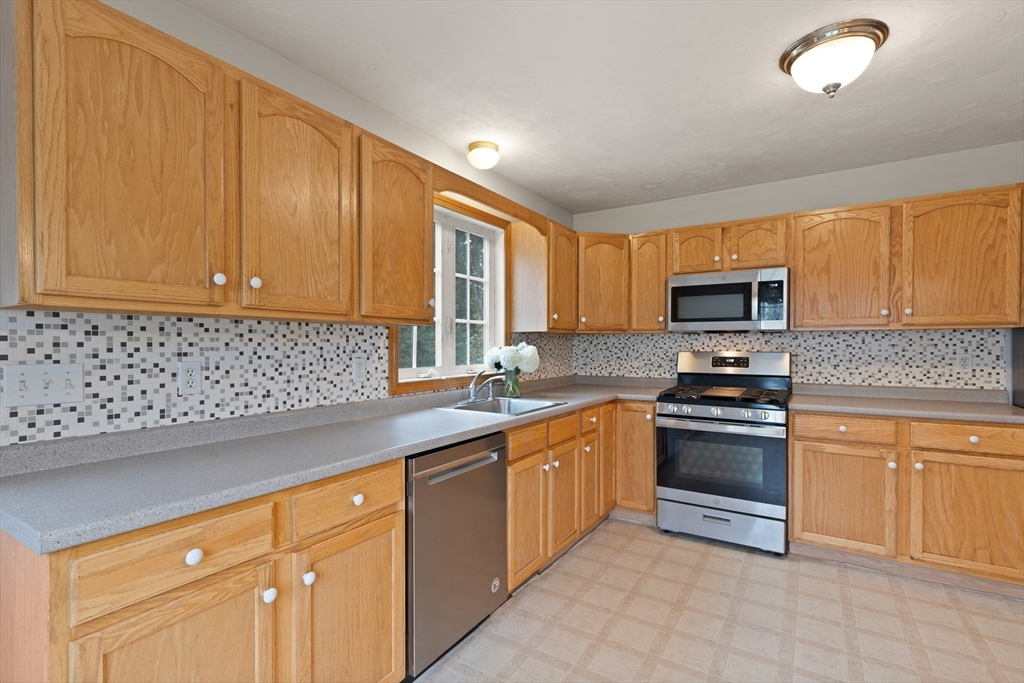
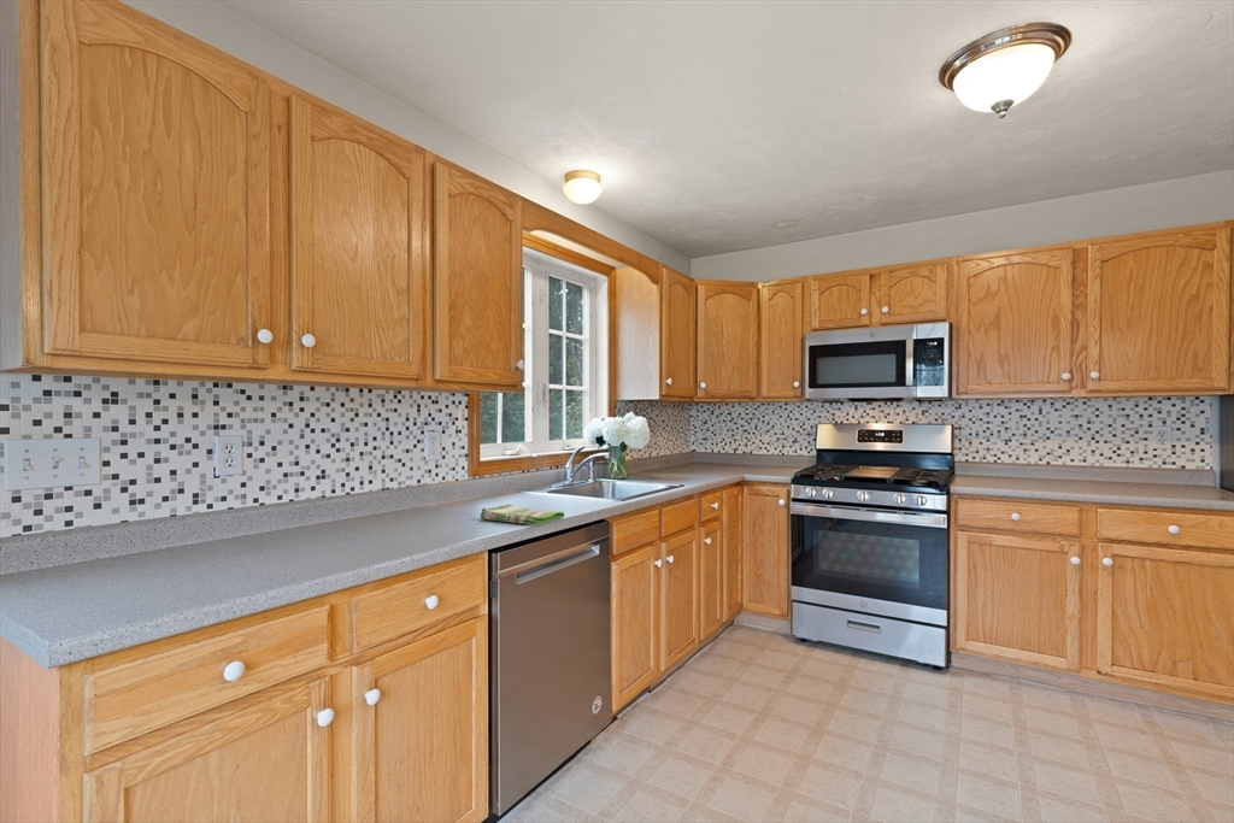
+ dish towel (522, 512)
